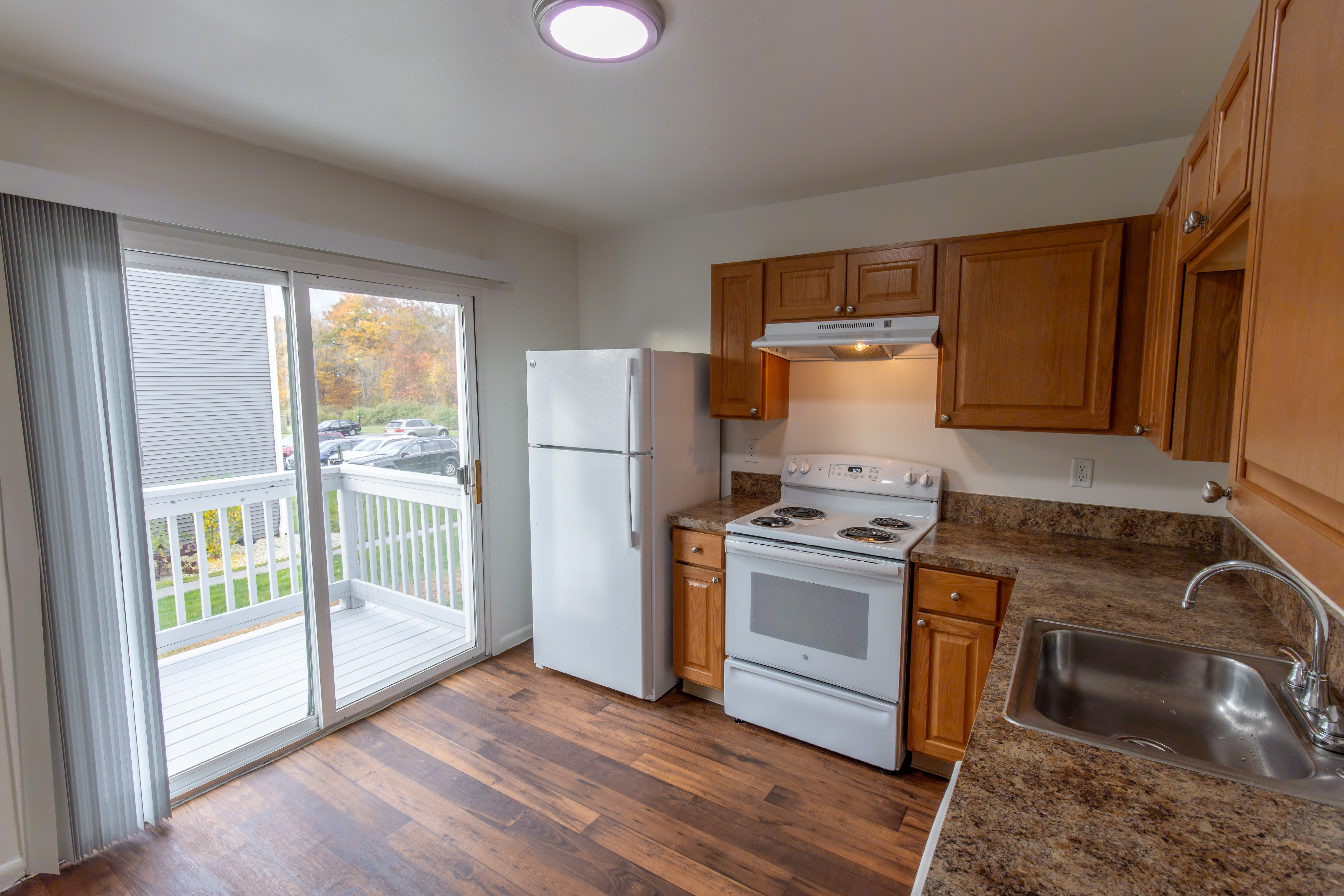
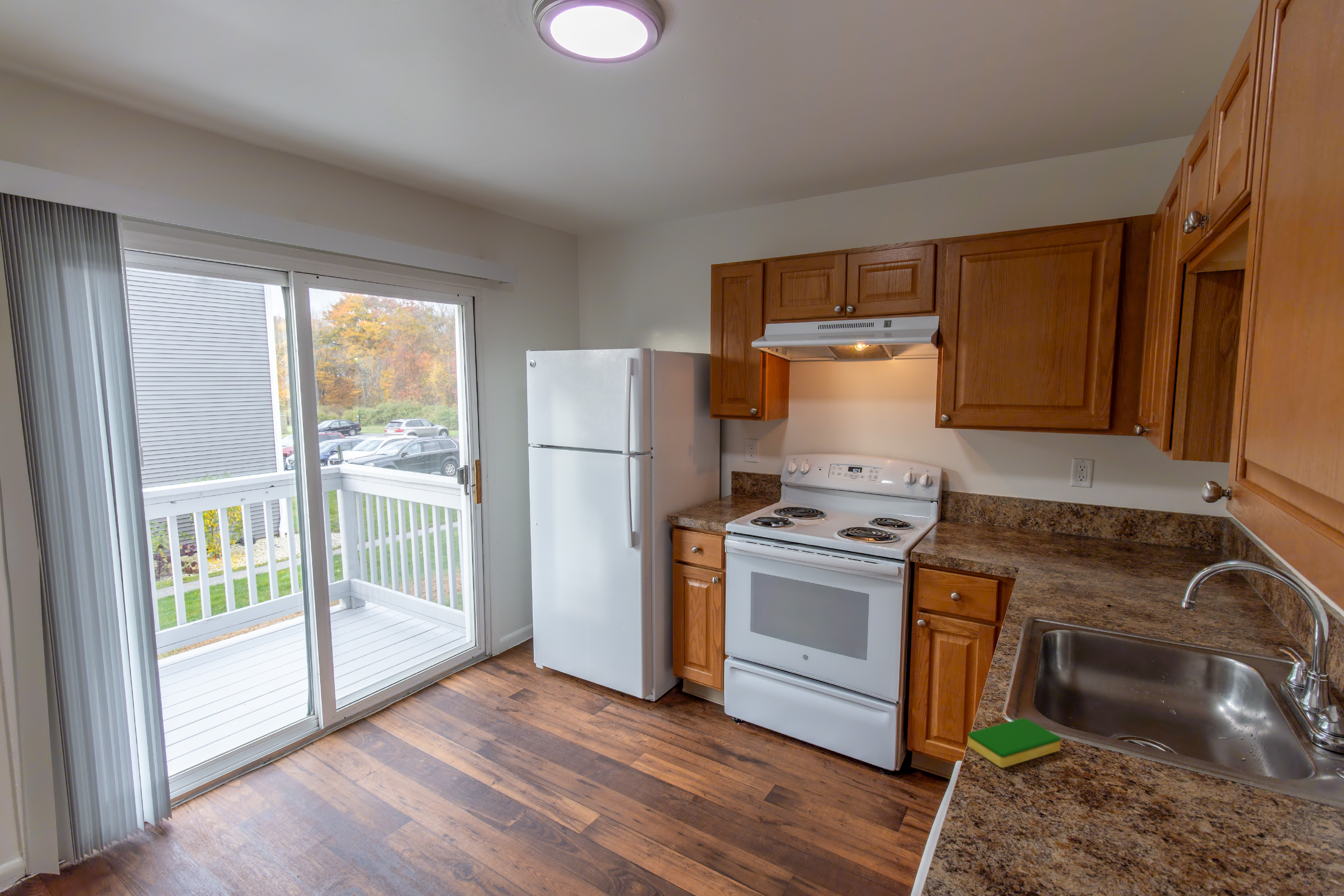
+ dish sponge (1014, 741)
